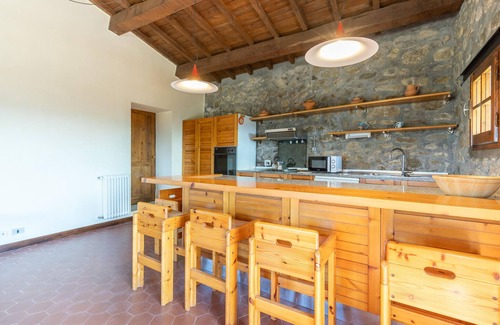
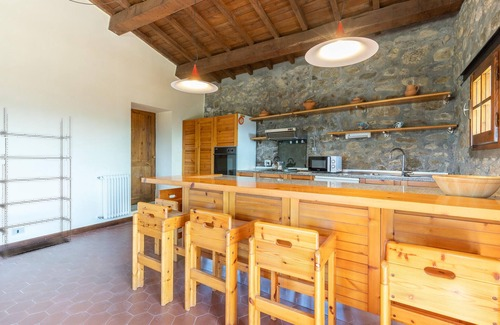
+ shelving unit (36, 179)
